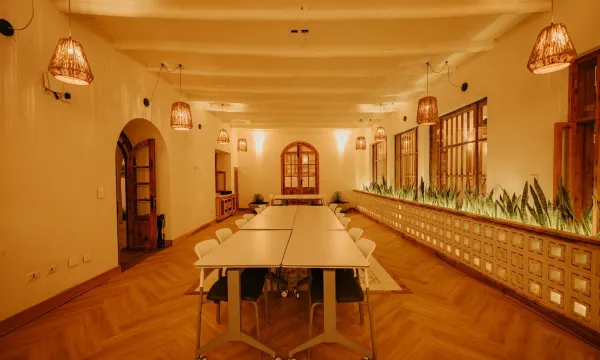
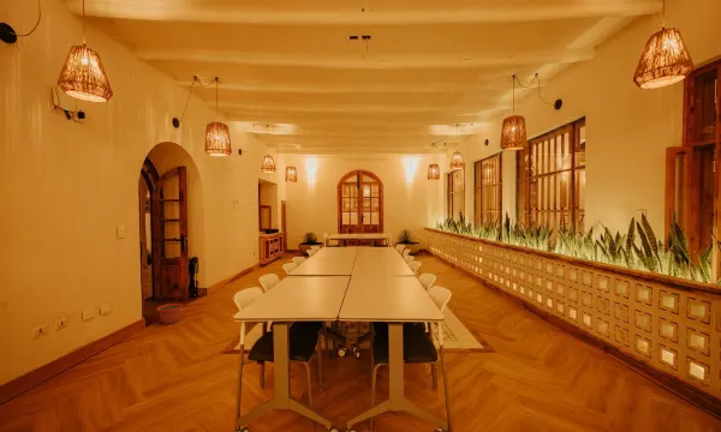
+ plant pot (169, 313)
